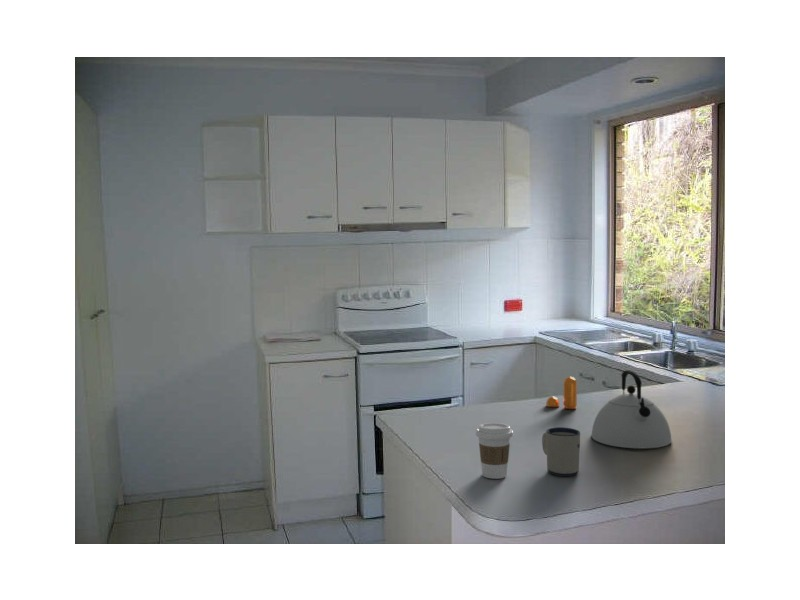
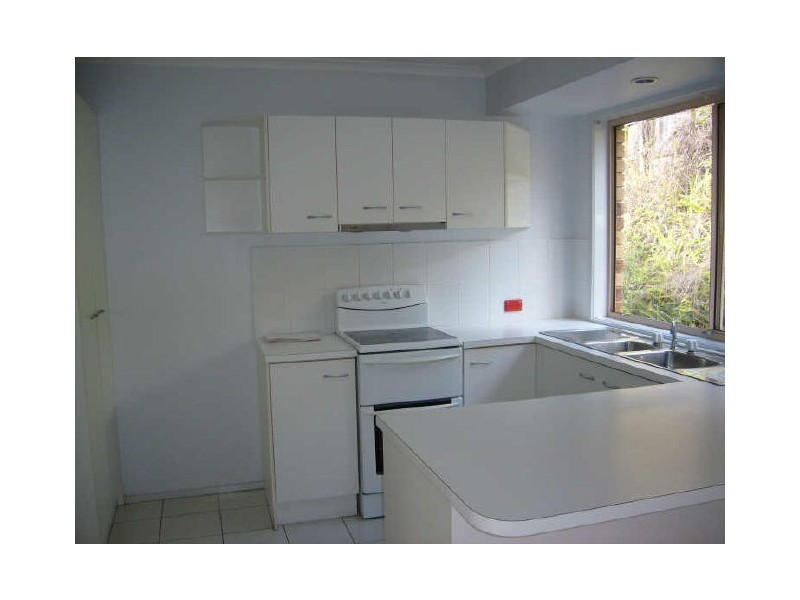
- mug (559, 449)
- pepper shaker (563, 391)
- kettle (631, 405)
- coffee cup (494, 450)
